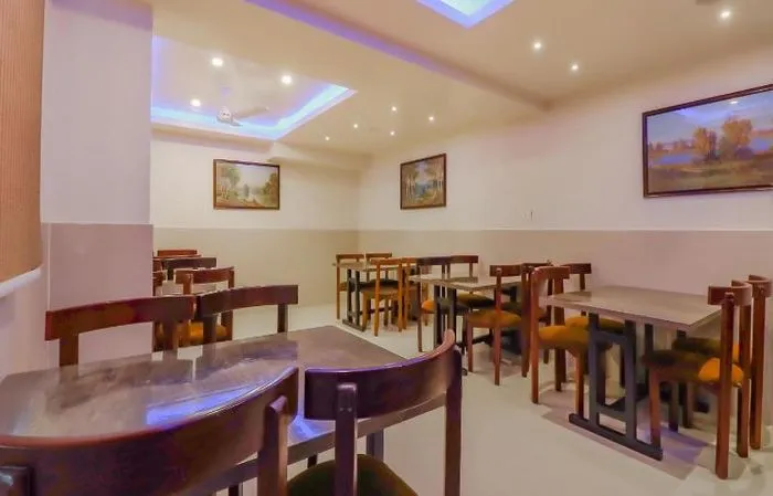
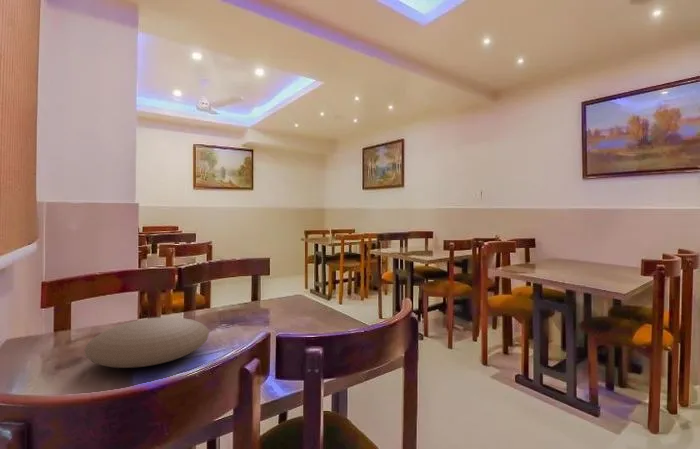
+ plate (151, 339)
